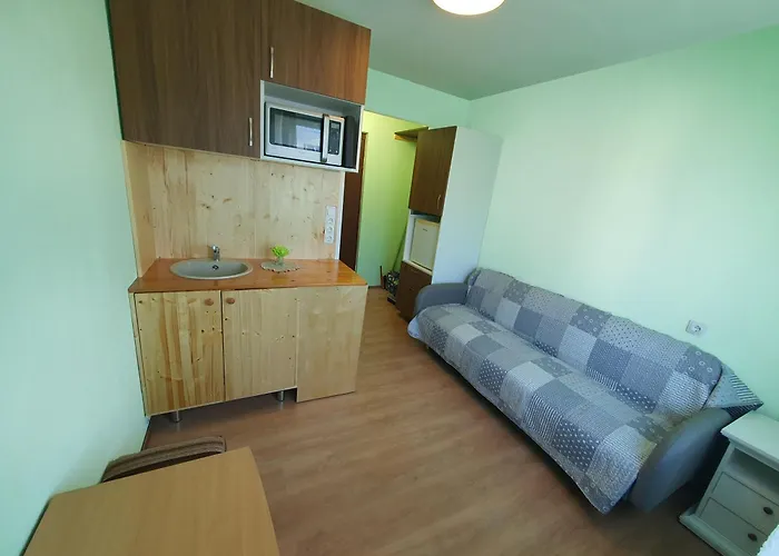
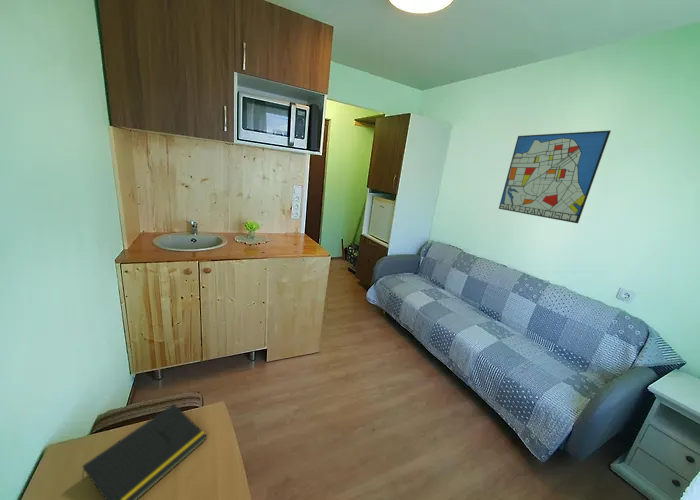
+ notepad (150, 450)
+ wall art (545, 176)
